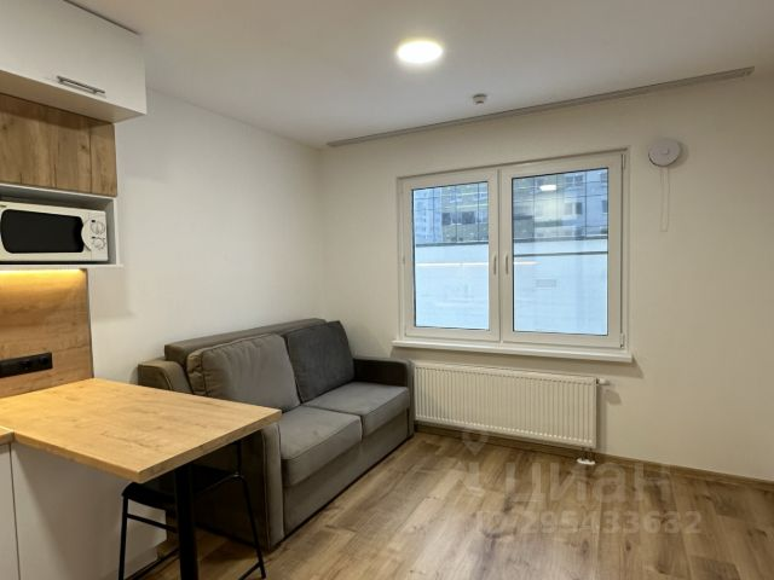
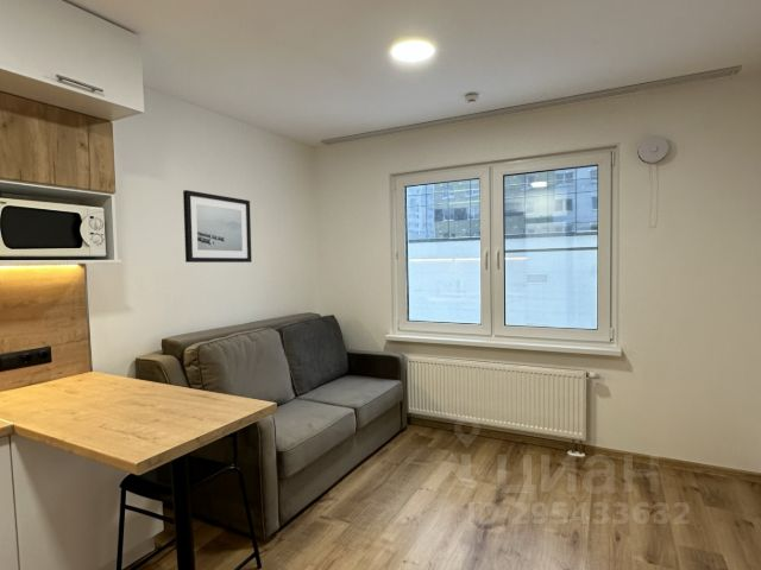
+ wall art (220, 229)
